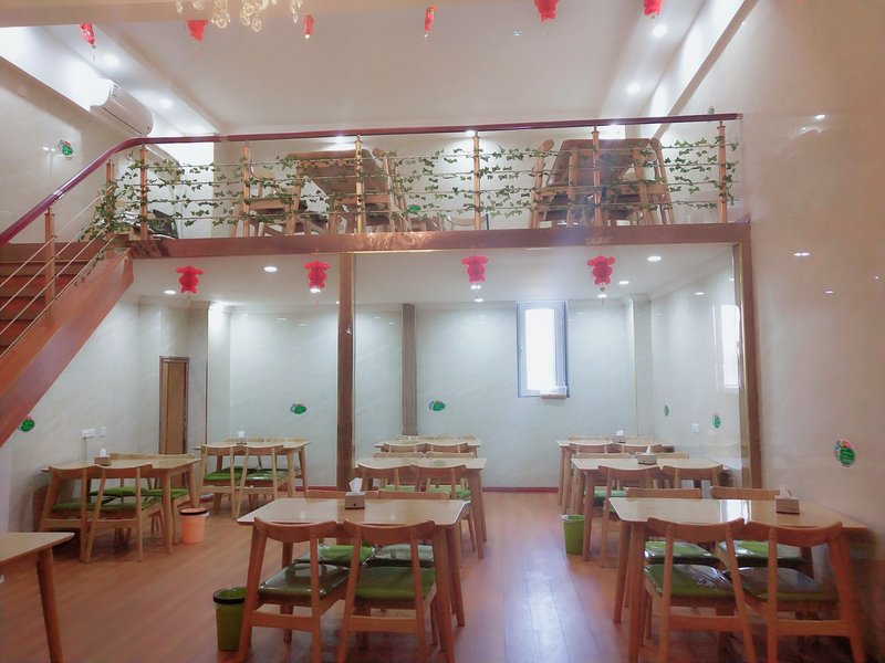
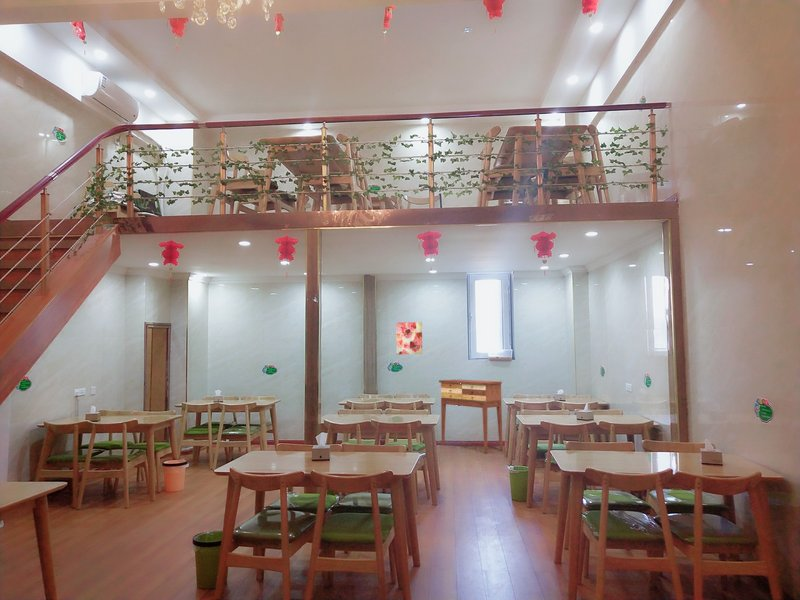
+ wall art (409, 338)
+ console table (470, 406)
